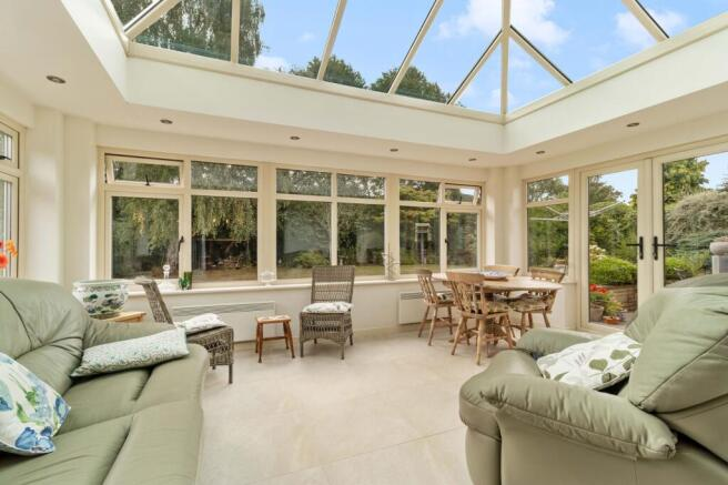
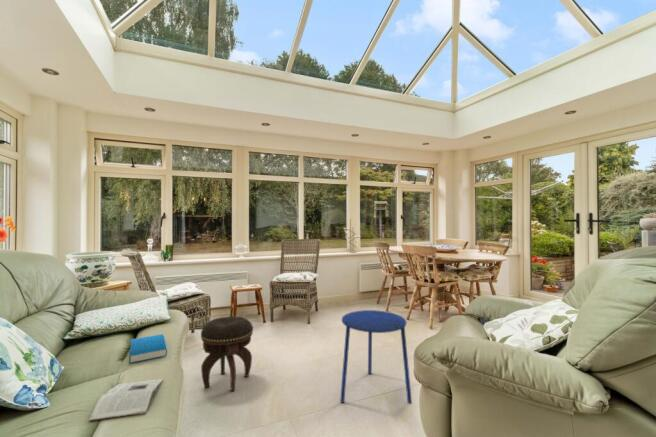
+ footstool (227, 350)
+ magazine (130, 393)
+ side table (371, 354)
+ book (148, 347)
